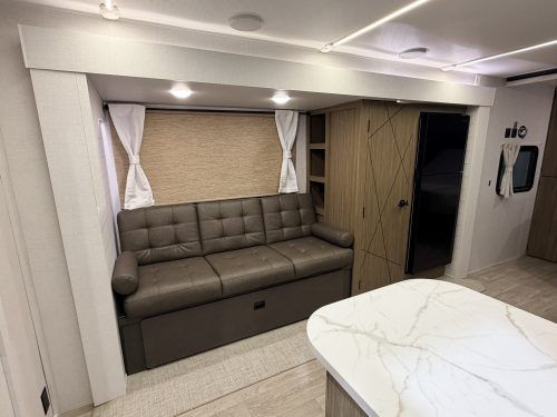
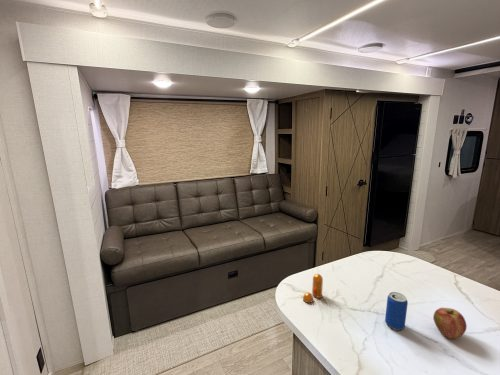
+ apple (449, 321)
+ beverage can (396, 310)
+ pepper shaker (313, 287)
